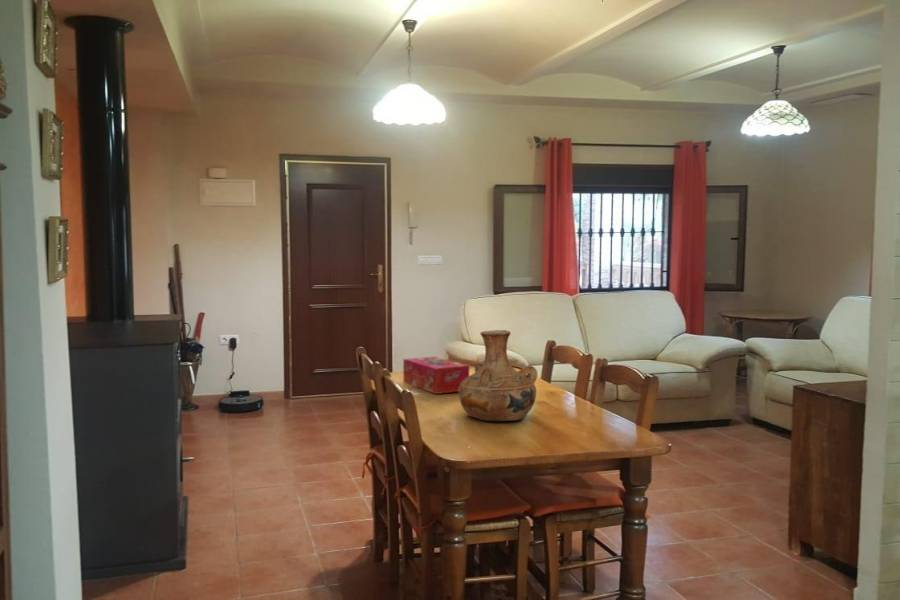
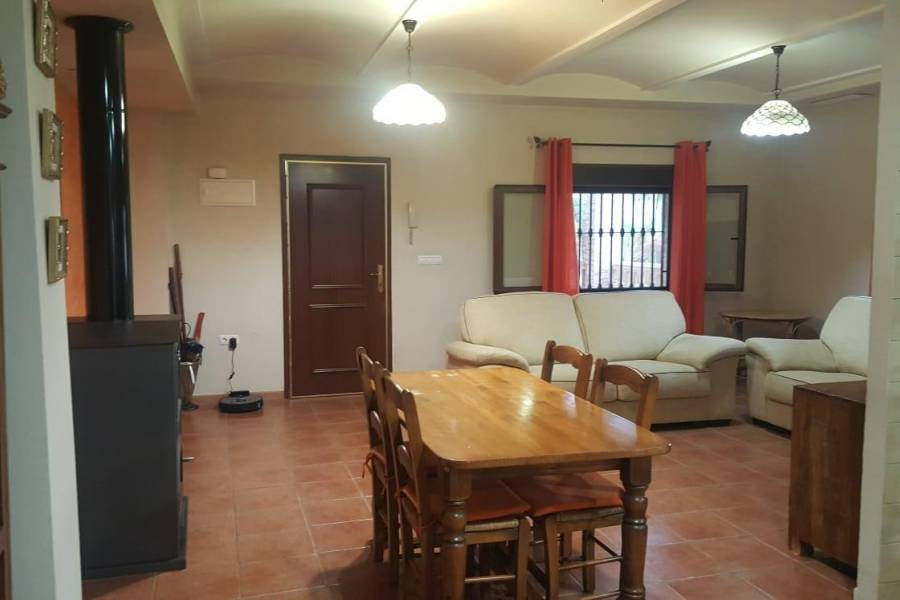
- tissue box (435, 374)
- vase (497, 373)
